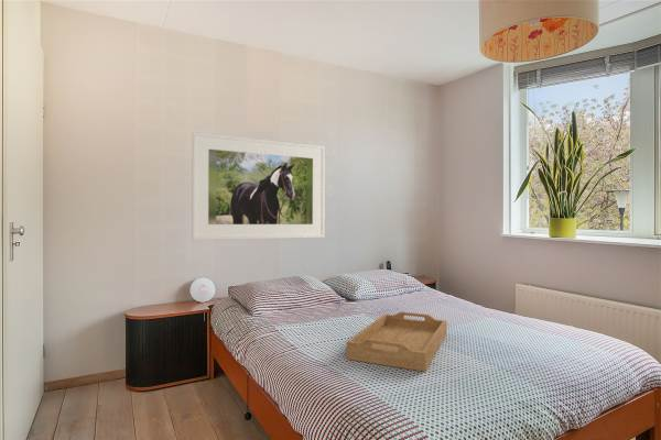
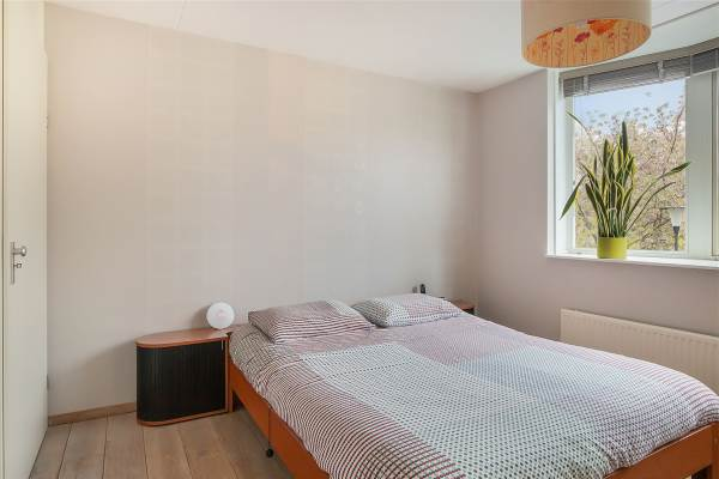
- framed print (263, 189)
- serving tray (401, 336)
